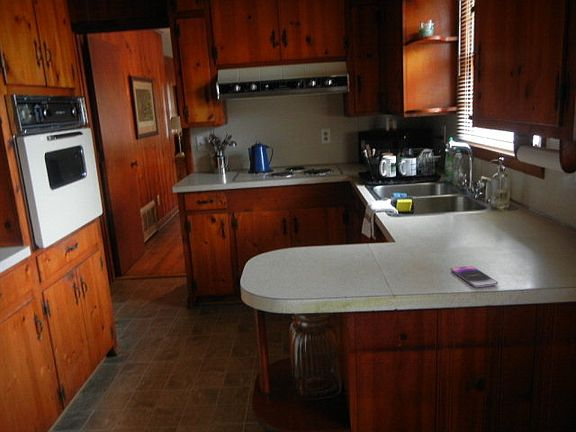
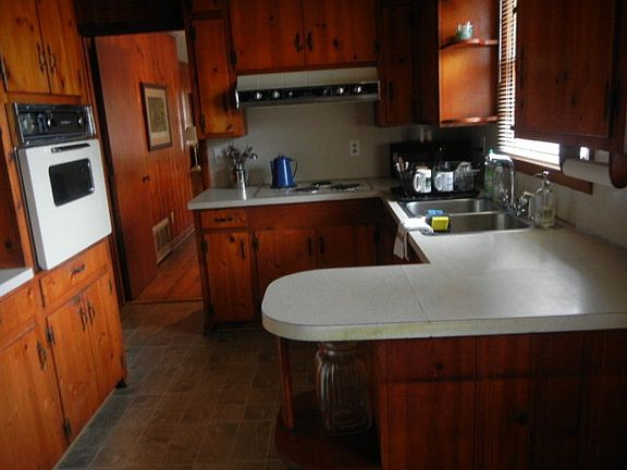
- smartphone (473, 276)
